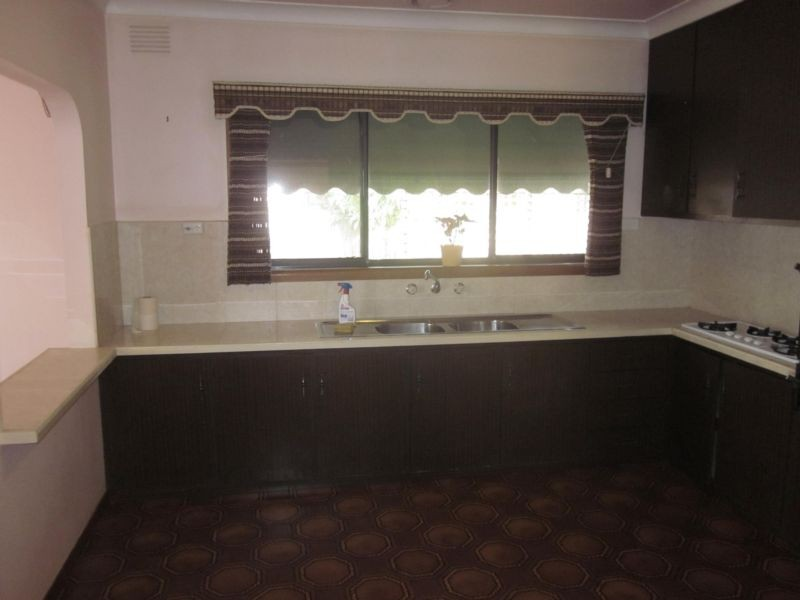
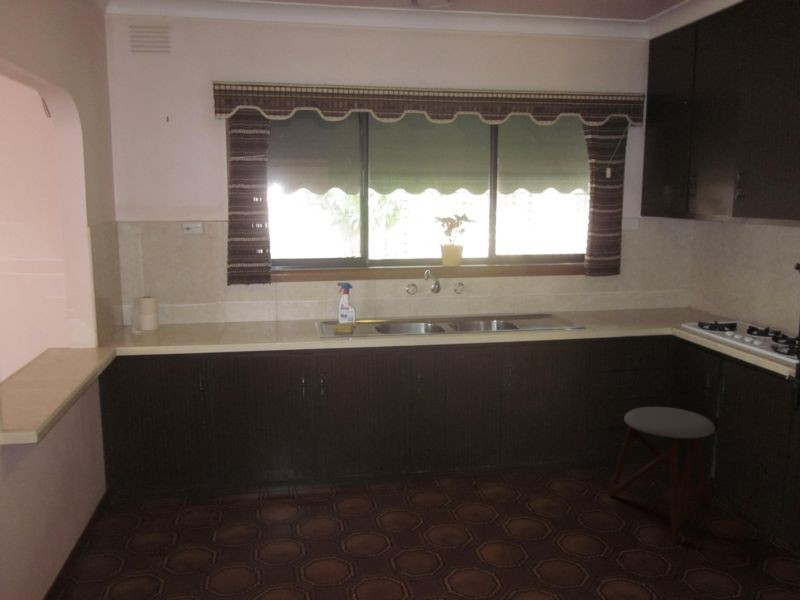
+ stool (658, 462)
